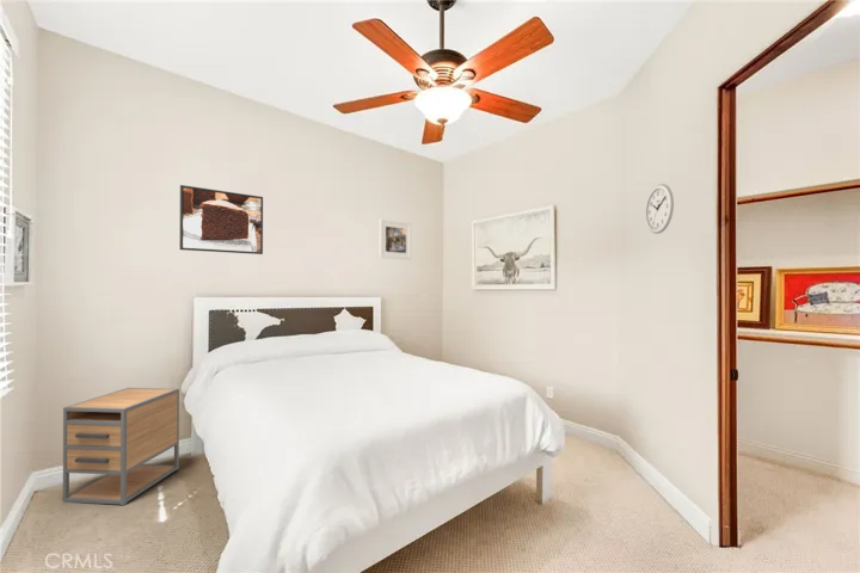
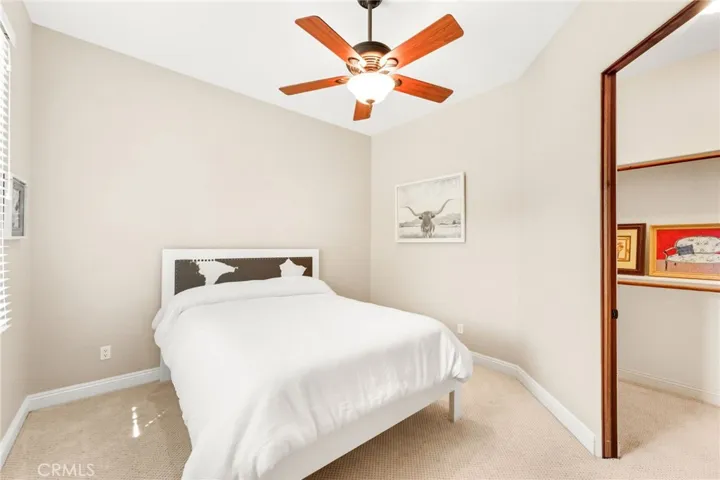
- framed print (223, 221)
- wall clock (657, 209)
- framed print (395, 240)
- nightstand (125, 440)
